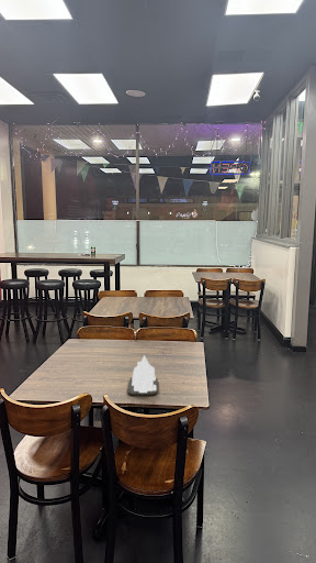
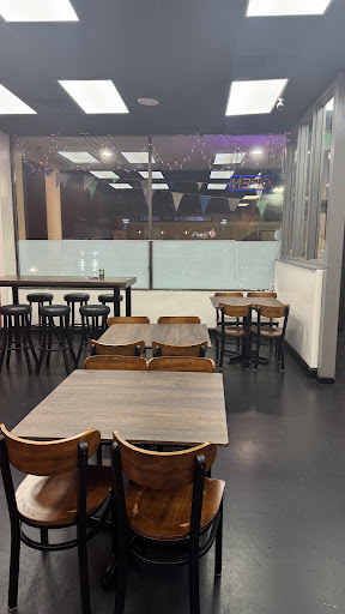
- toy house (143, 373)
